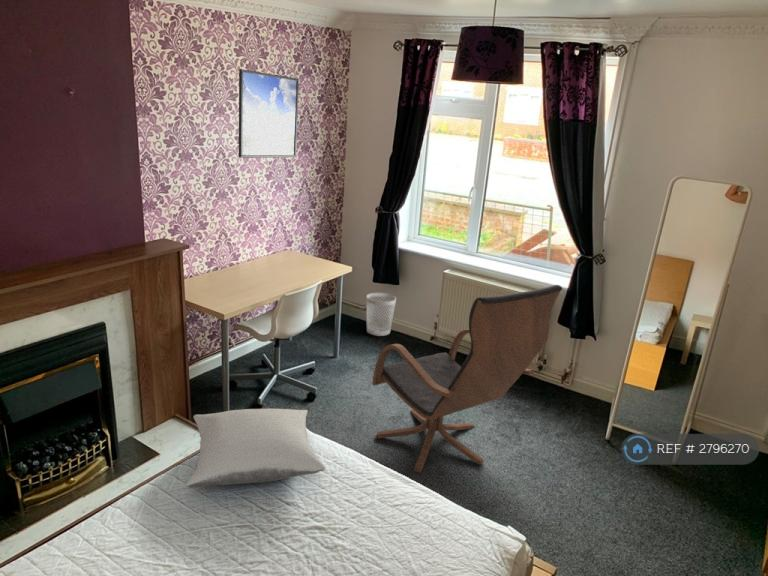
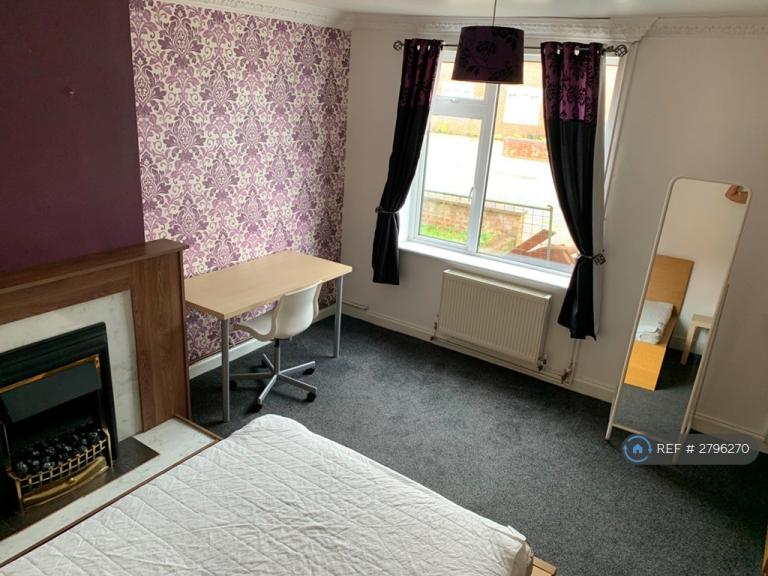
- wastebasket (379, 314)
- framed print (269, 116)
- pillow (254, 442)
- lounge chair (456, 364)
